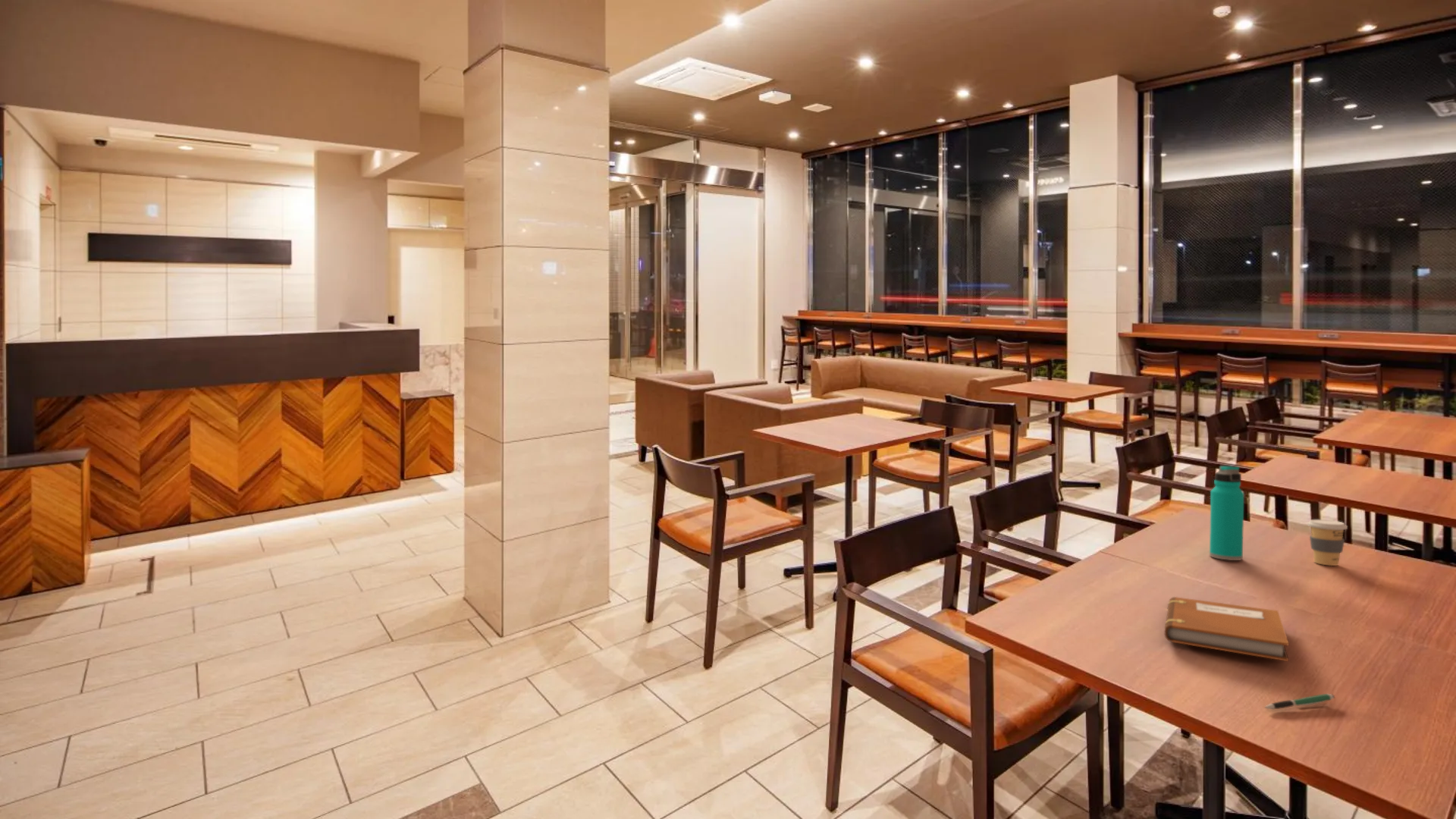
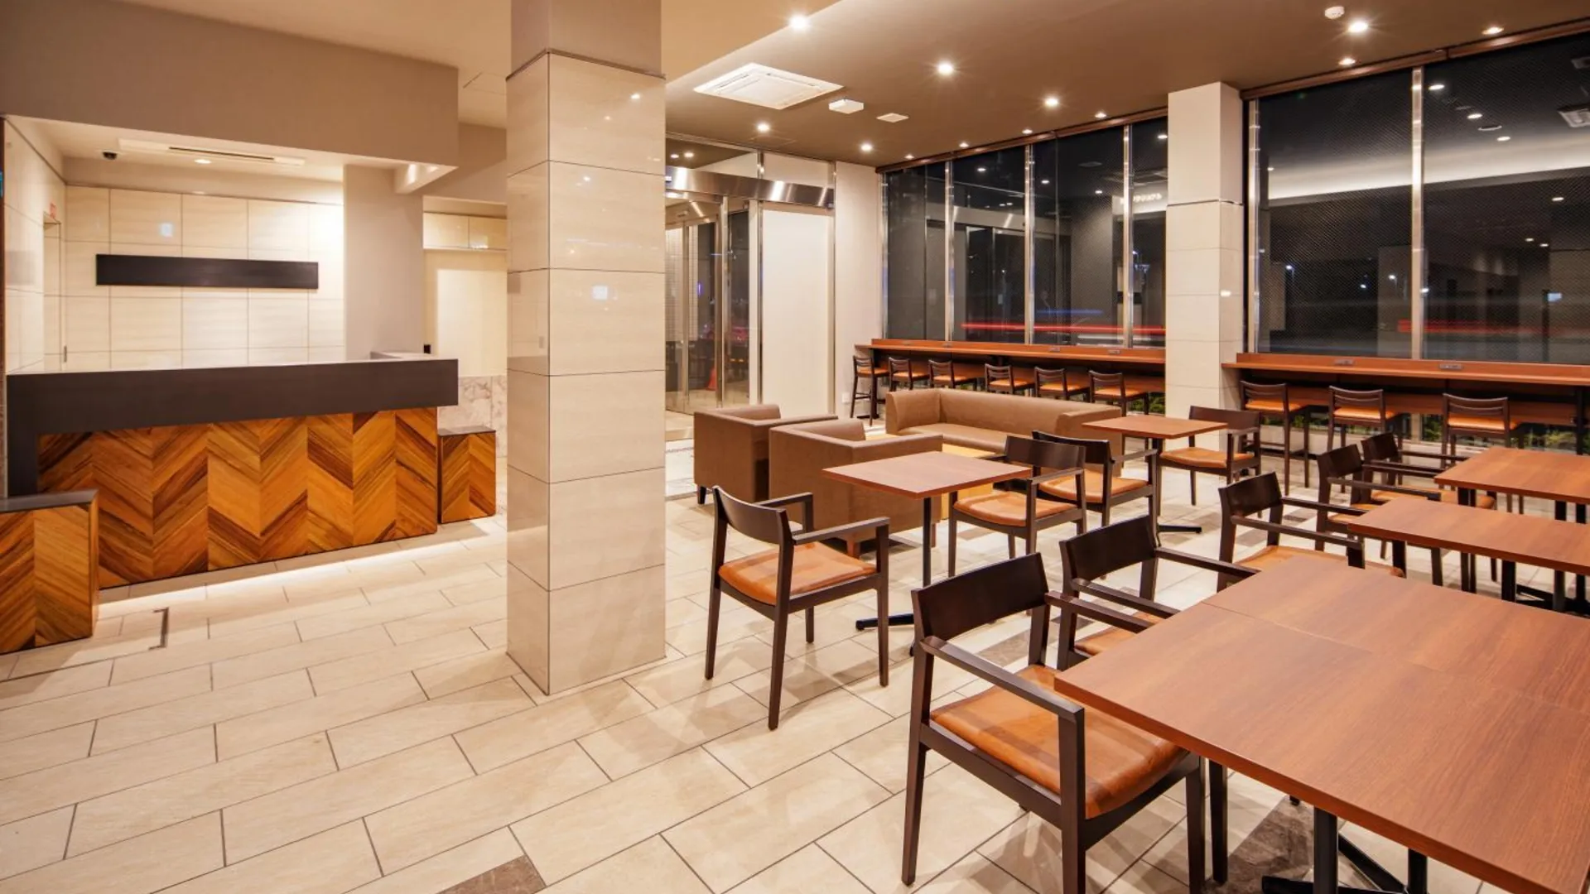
- coffee cup (1326, 542)
- notebook (1222, 624)
- water bottle (1226, 511)
- pen (1299, 701)
